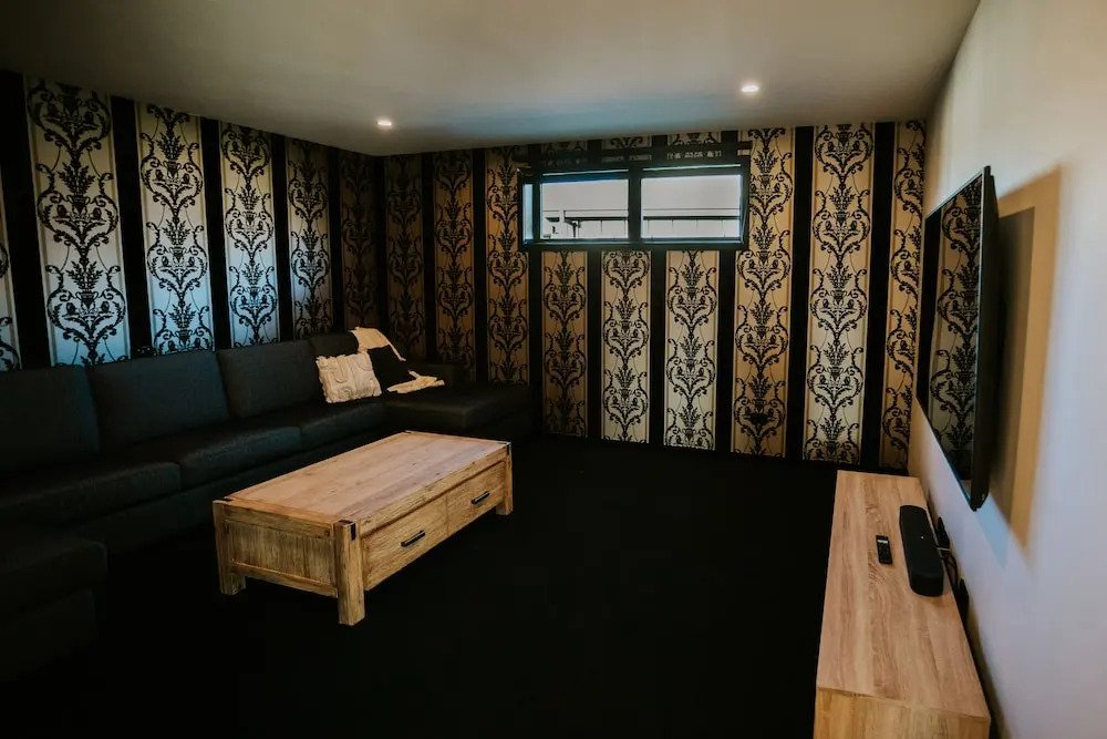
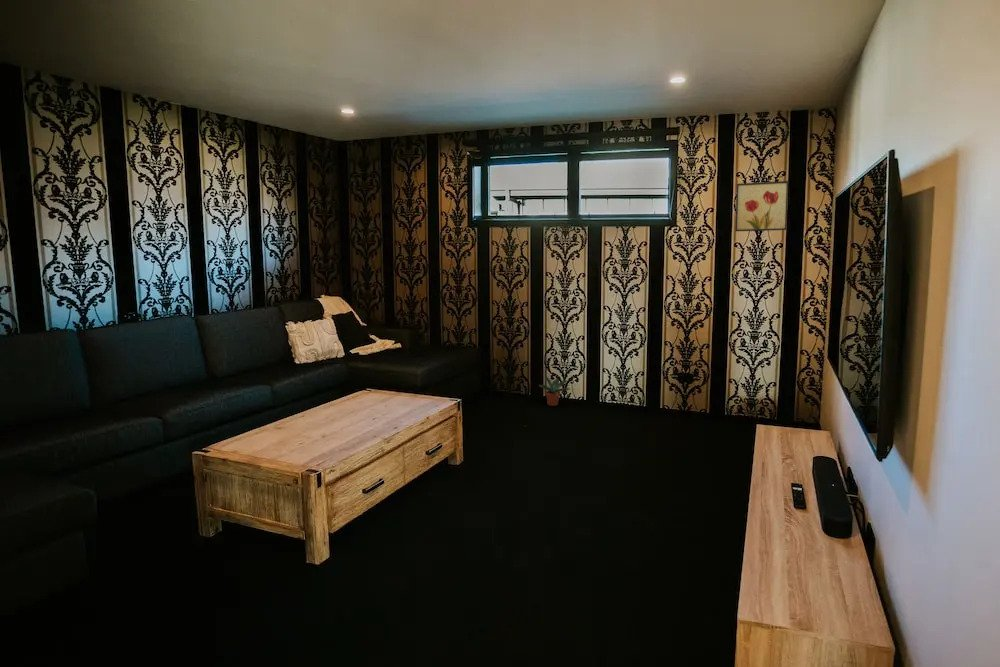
+ wall art (761, 206)
+ potted plant (553, 390)
